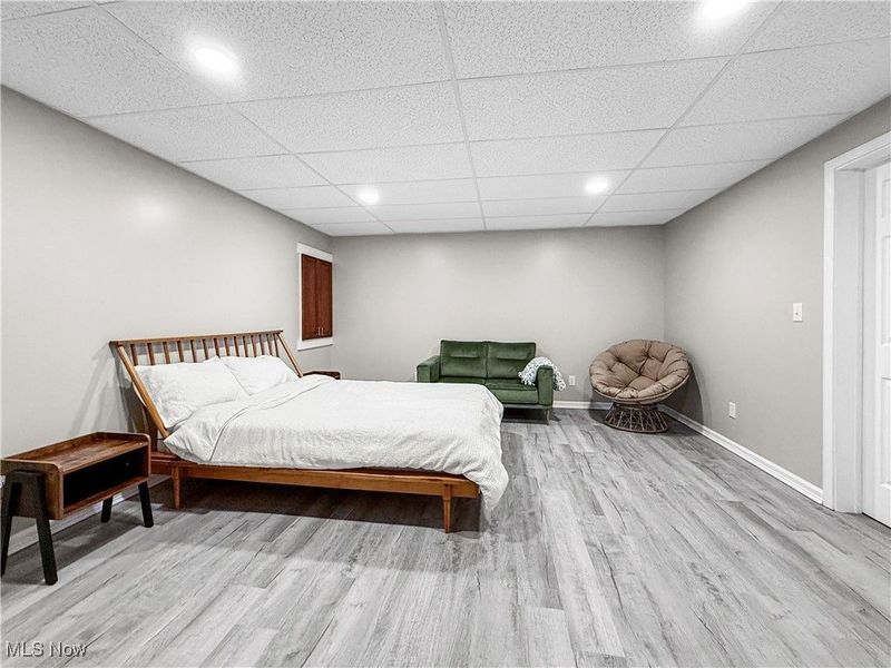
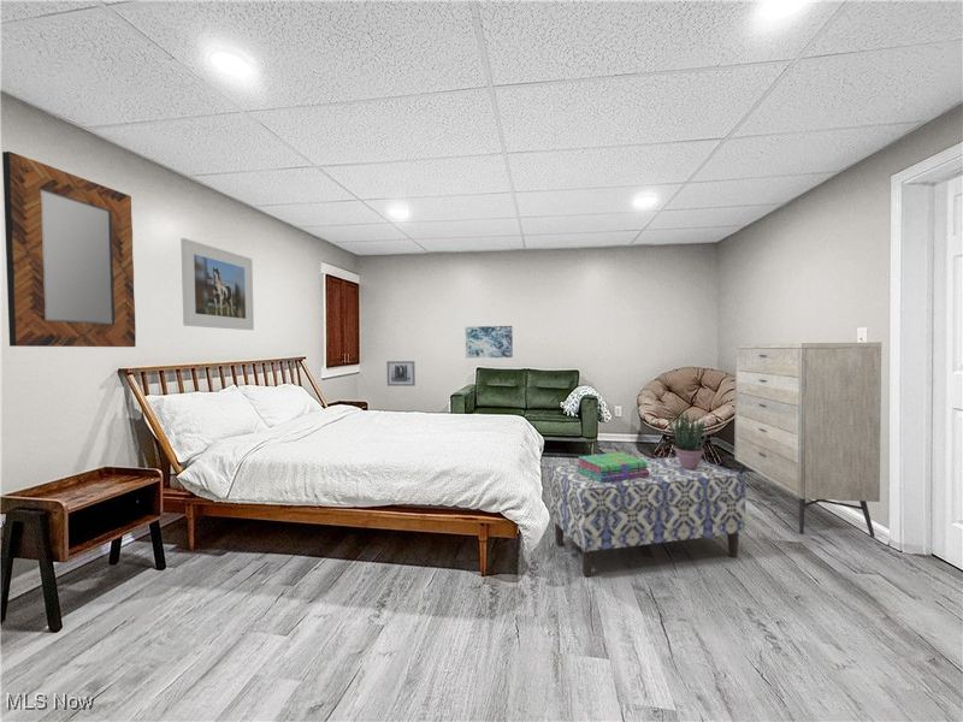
+ wall art (401, 373)
+ dresser (794, 426)
+ stack of books (612, 466)
+ home mirror (77, 261)
+ bench (643, 509)
+ wall art (489, 342)
+ potted plant (686, 438)
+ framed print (220, 289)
